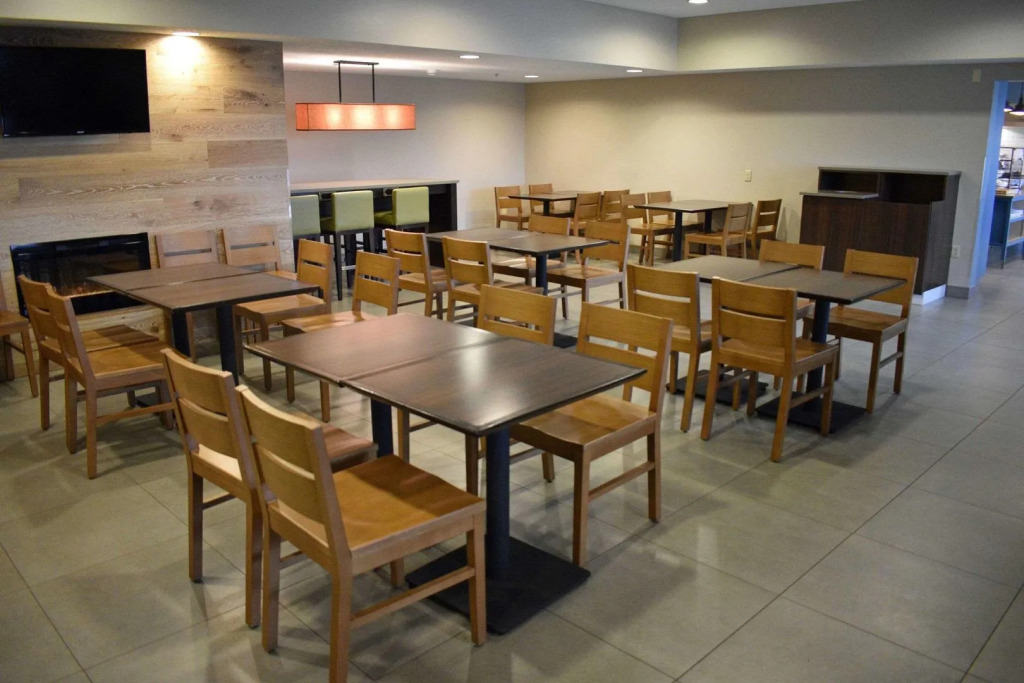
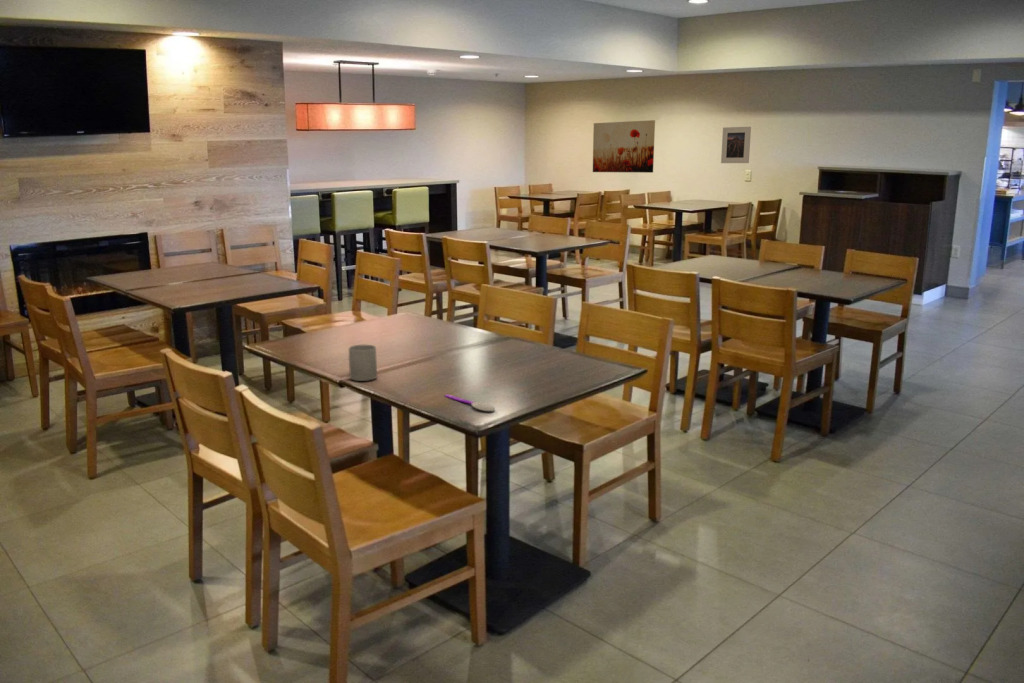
+ spoon (468, 401)
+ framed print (735, 145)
+ wall art (622, 147)
+ mug (359, 361)
